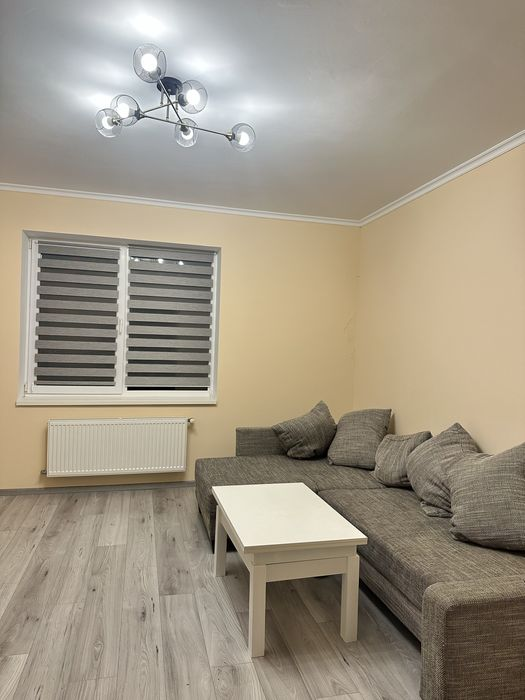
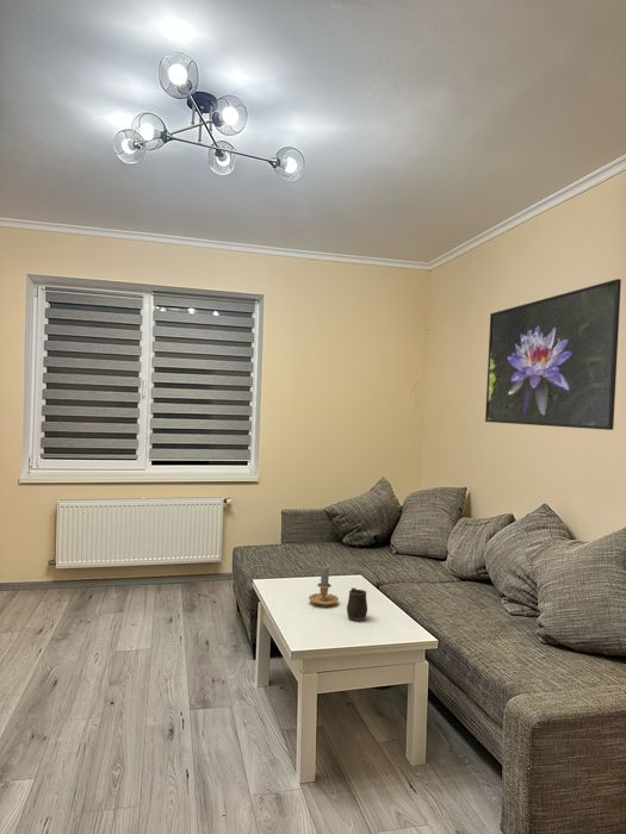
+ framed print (541, 362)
+ candle (322, 584)
+ mug (357, 603)
